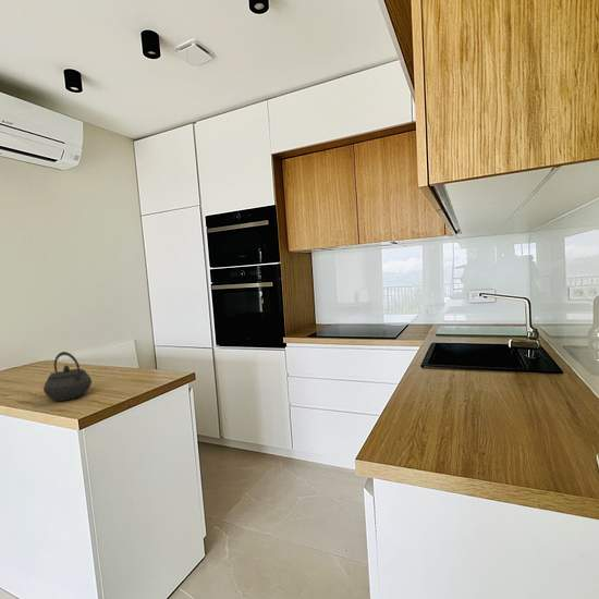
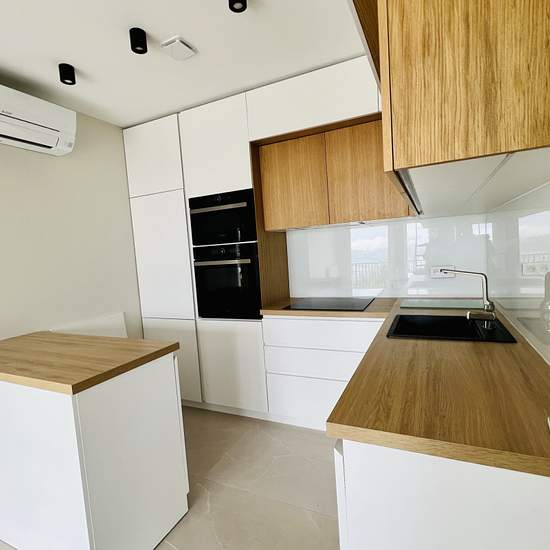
- kettle (65, 374)
